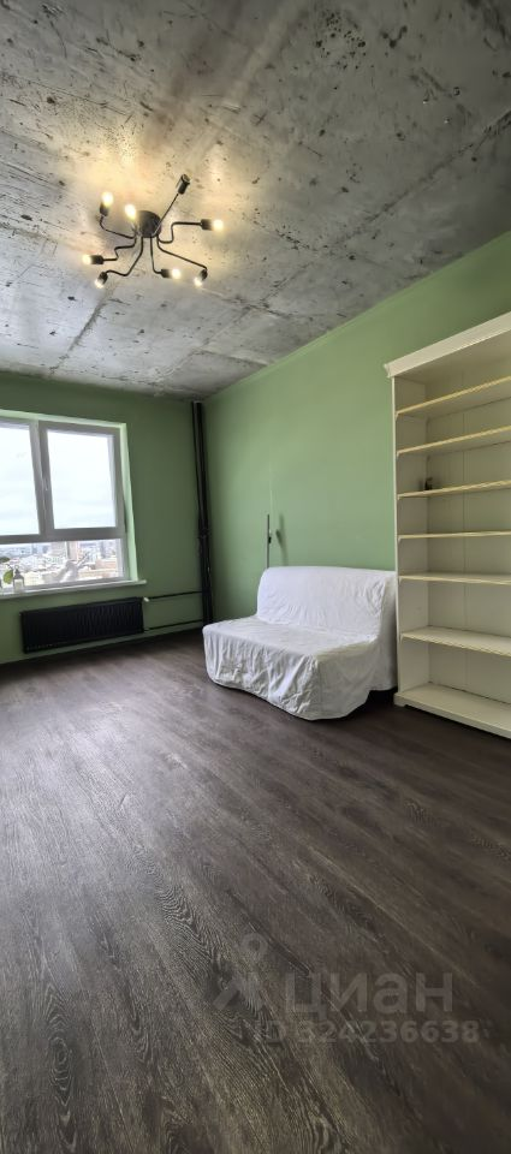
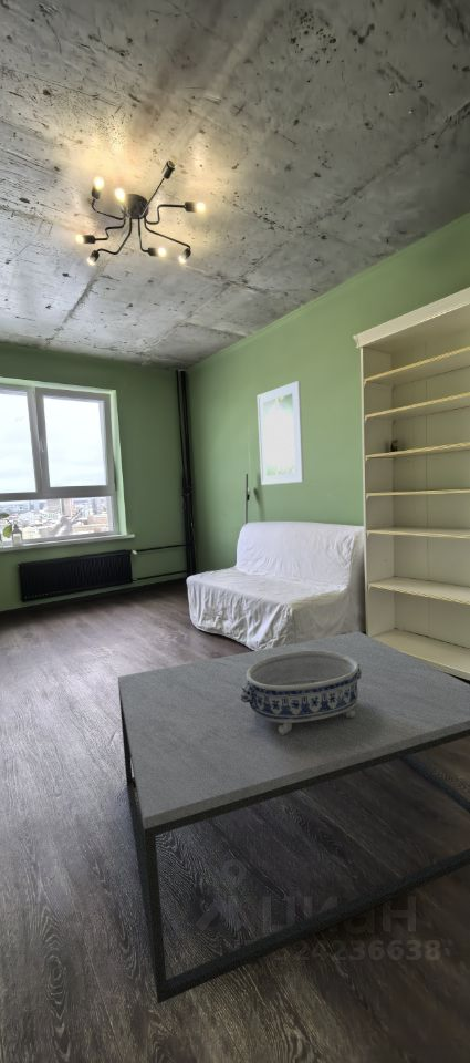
+ coffee table (294, 751)
+ decorative bowl (303, 687)
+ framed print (279, 436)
